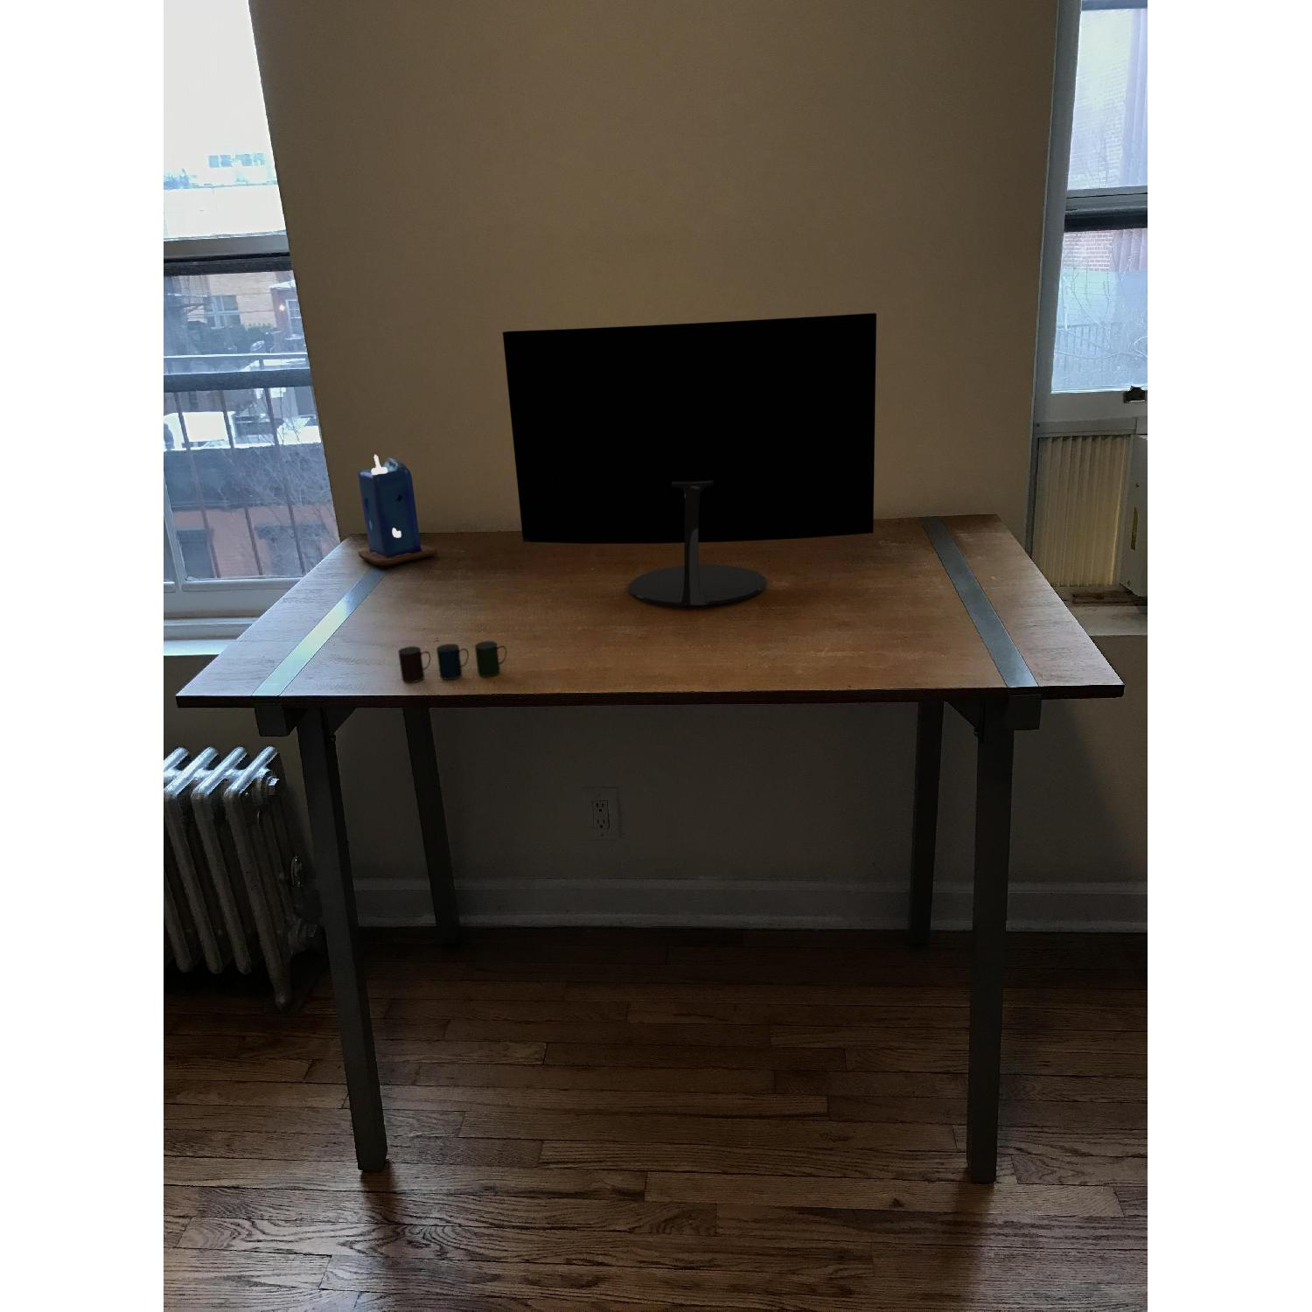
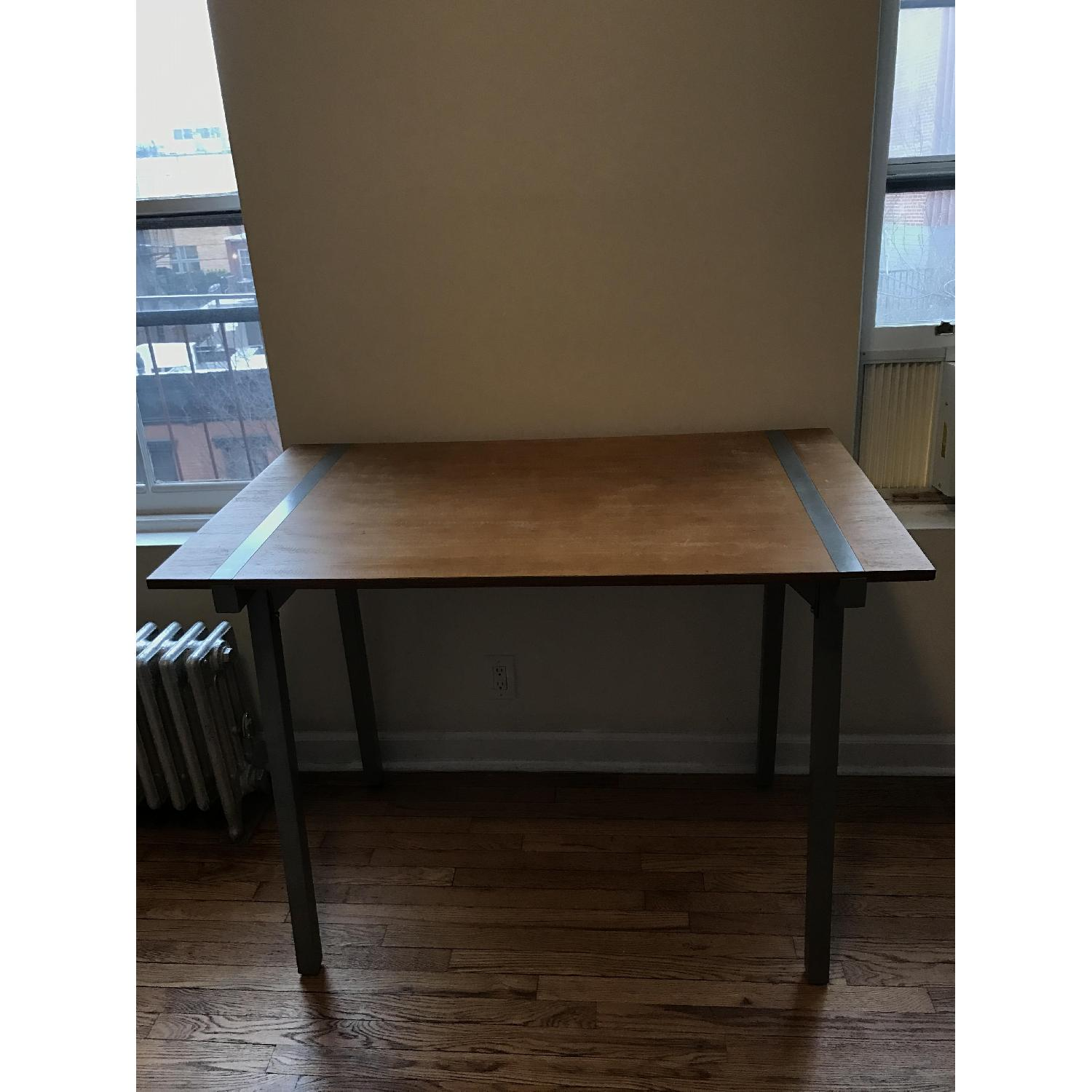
- monitor (688, 460)
- candle (390, 506)
- cup (452, 651)
